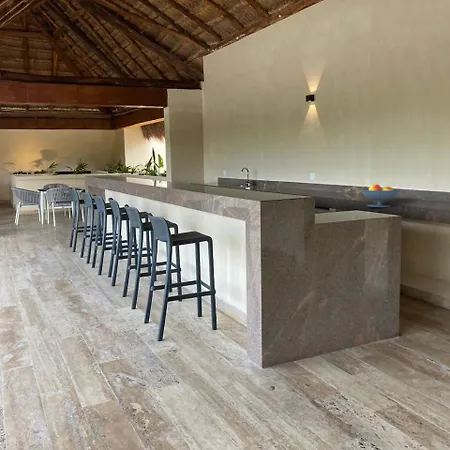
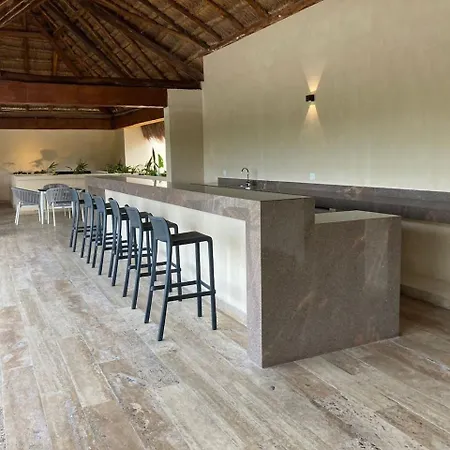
- fruit bowl (379, 195)
